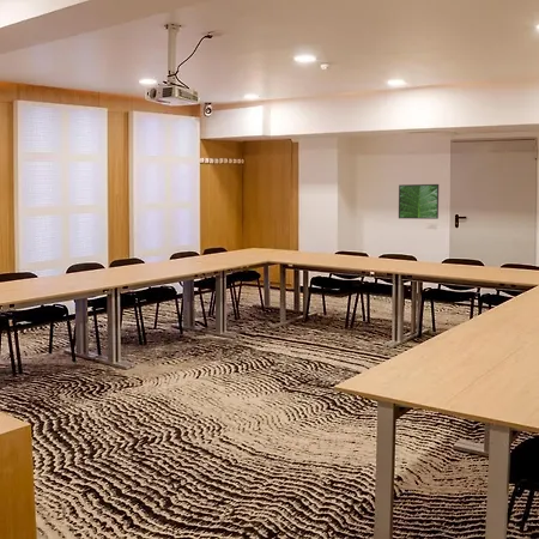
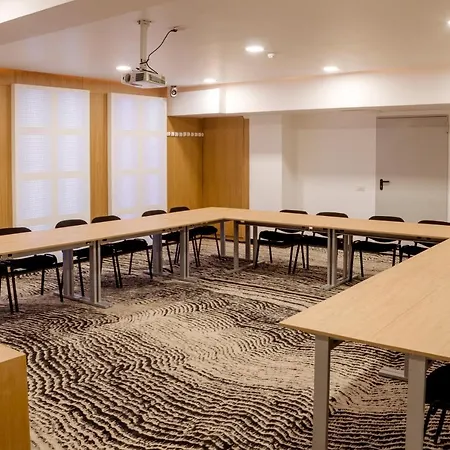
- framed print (418, 201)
